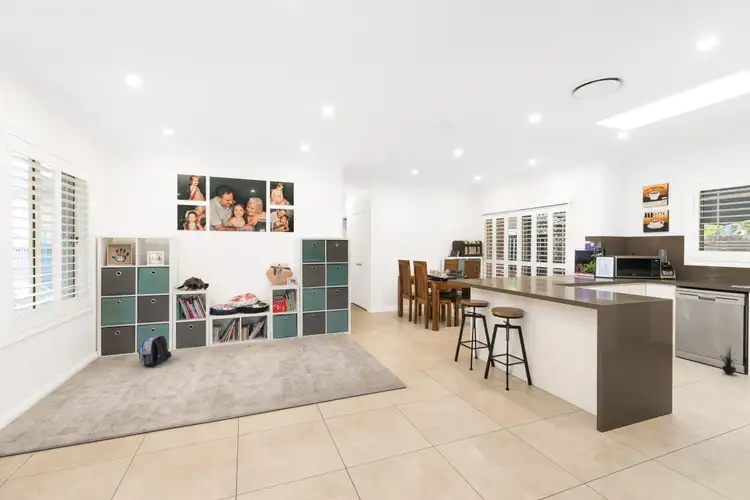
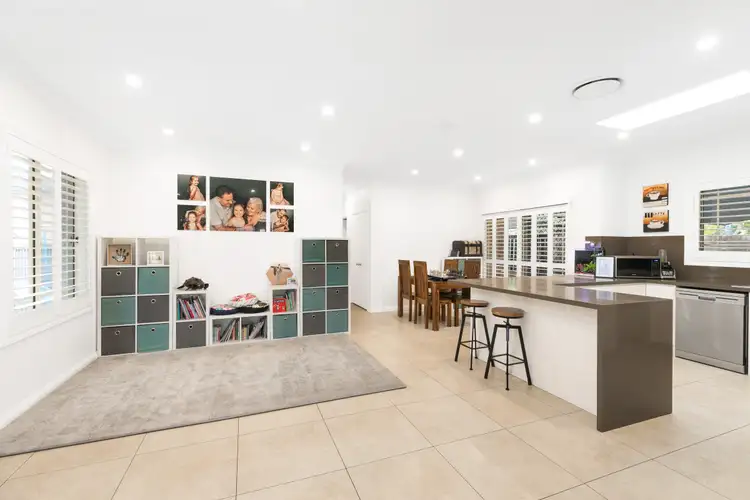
- potted plant (727, 357)
- backpack (154, 349)
